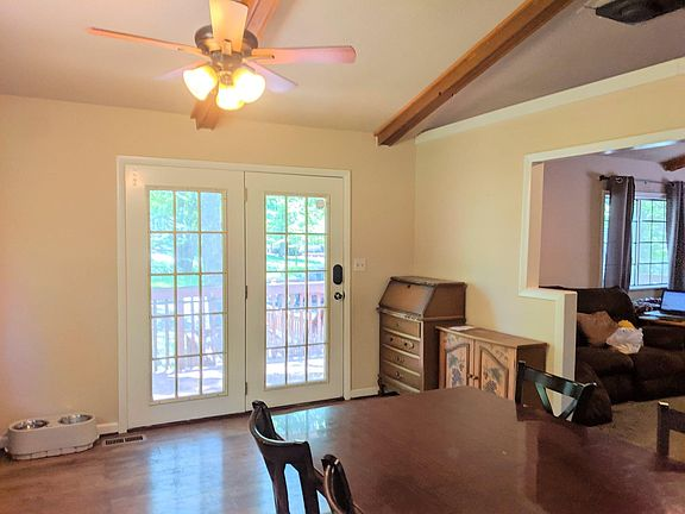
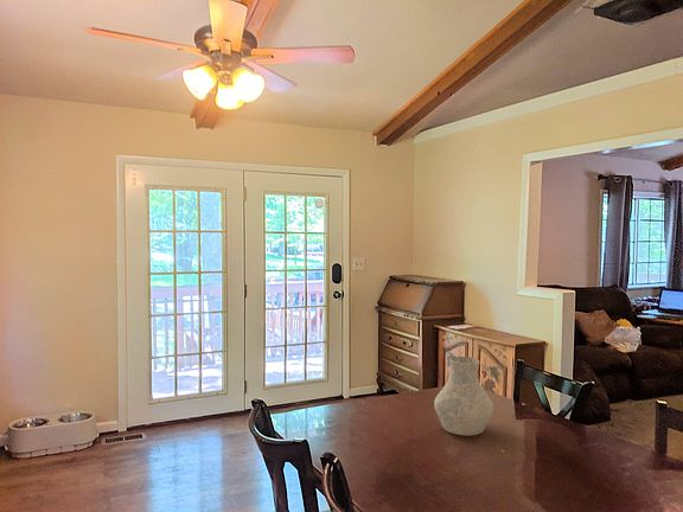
+ vase (464, 393)
